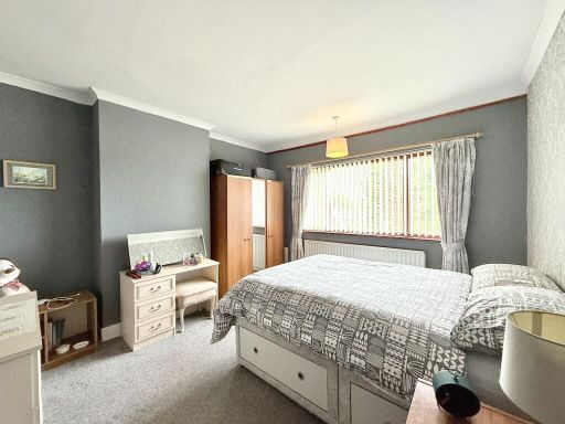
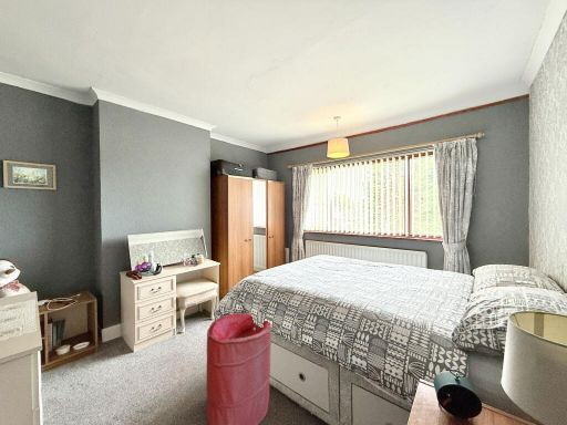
+ laundry hamper (239, 364)
